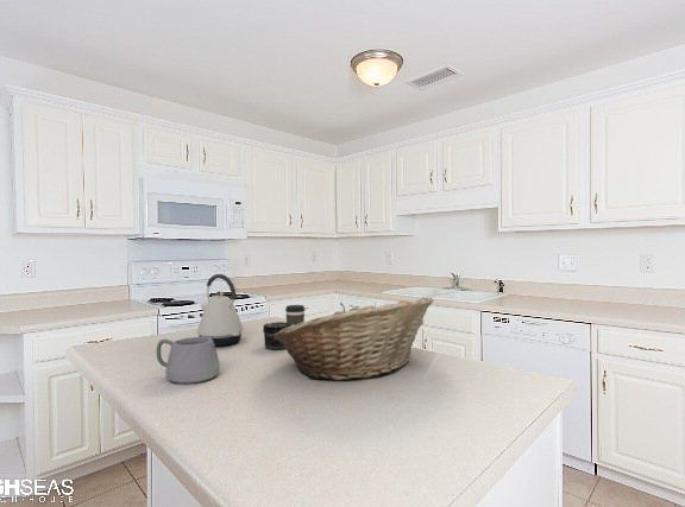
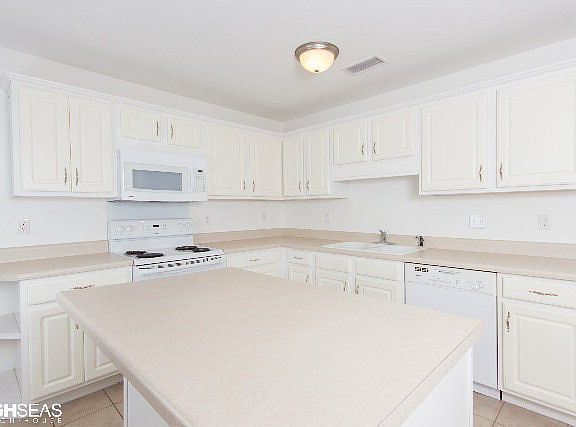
- jar (275, 334)
- fruit basket (358, 330)
- kettle (219, 308)
- mug (189, 356)
- coffee cup (295, 321)
